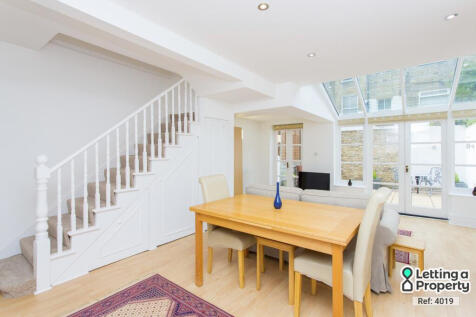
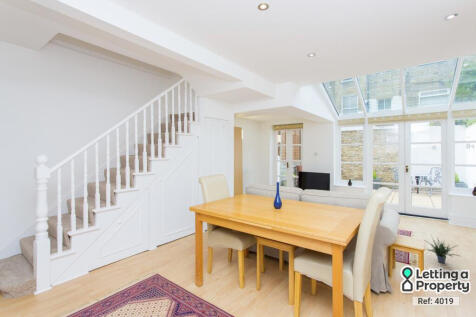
+ potted plant (441, 248)
